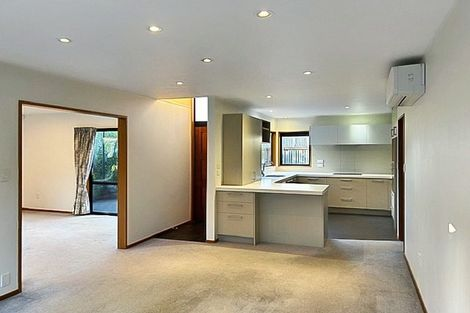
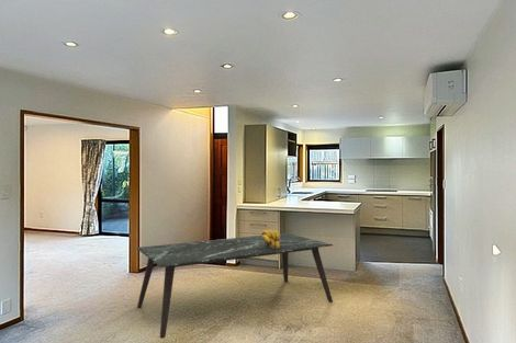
+ banana bunch (270, 238)
+ dining table (236, 259)
